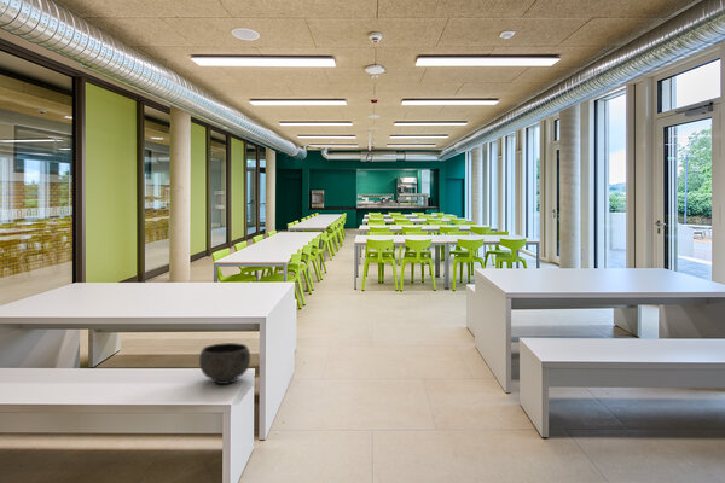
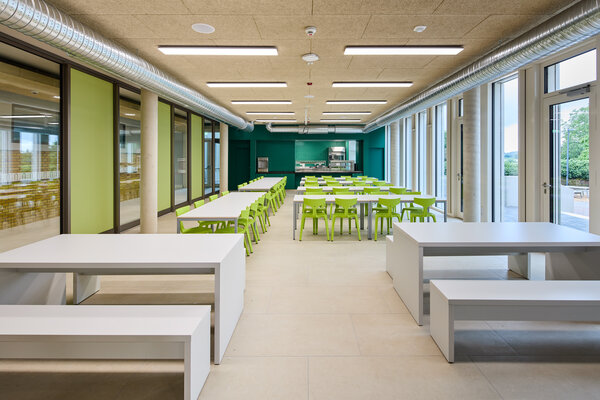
- bowl (225, 363)
